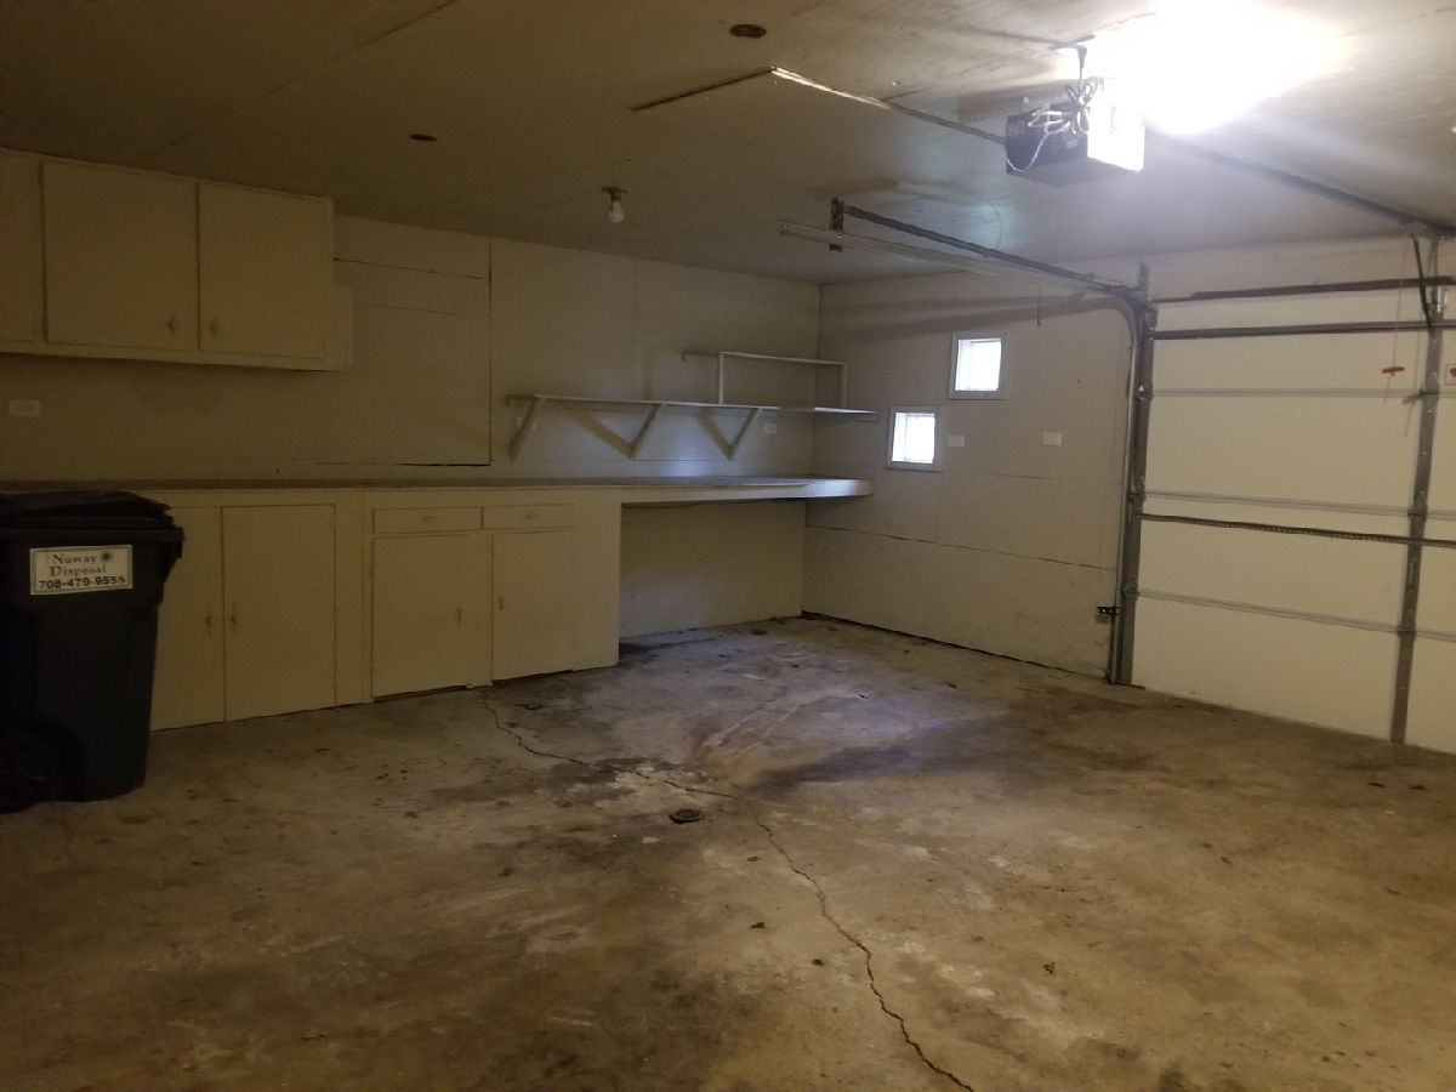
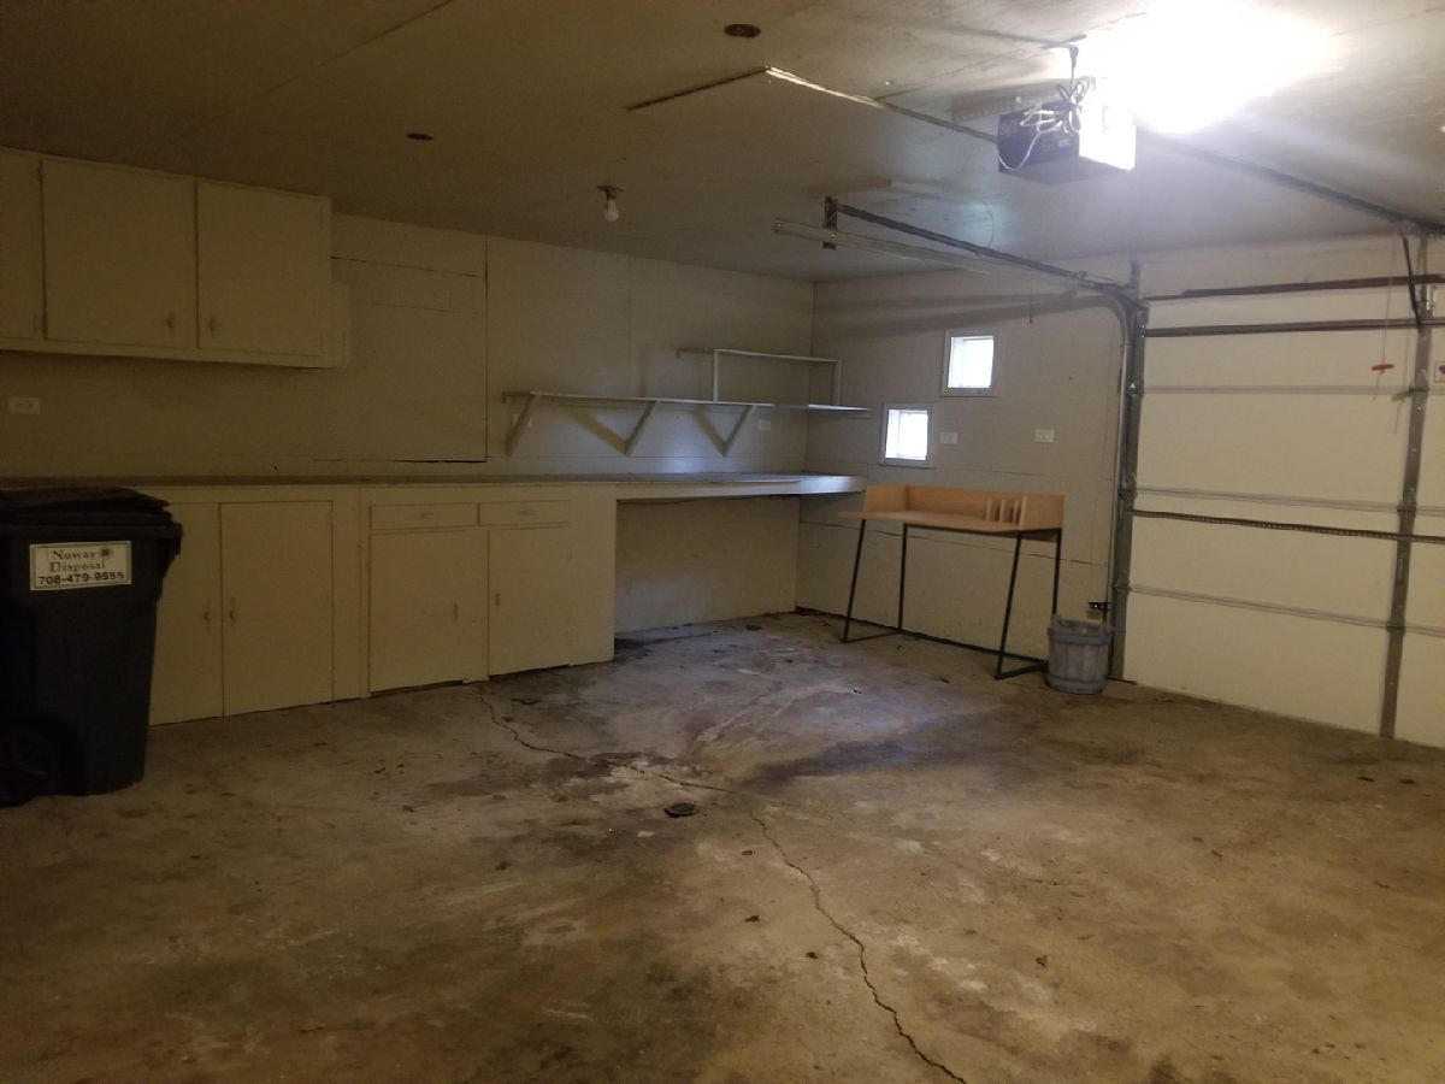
+ desk (904, 573)
+ bucket (1086, 652)
